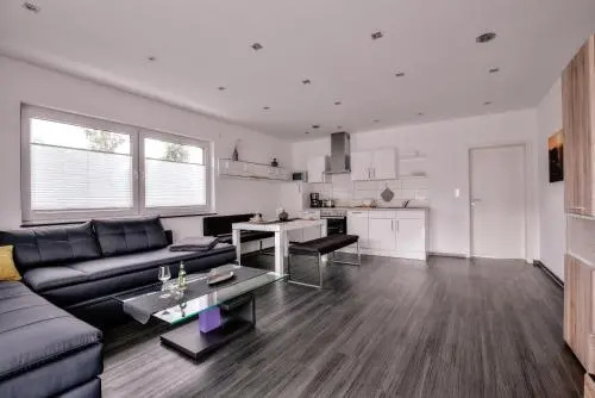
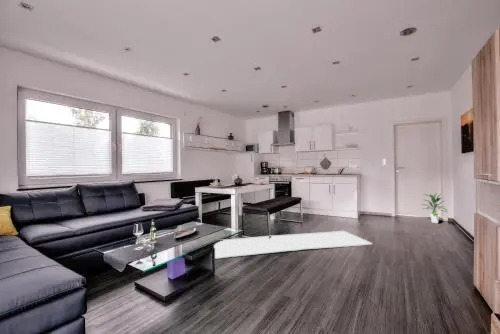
+ rug (287, 242)
+ indoor plant (433, 207)
